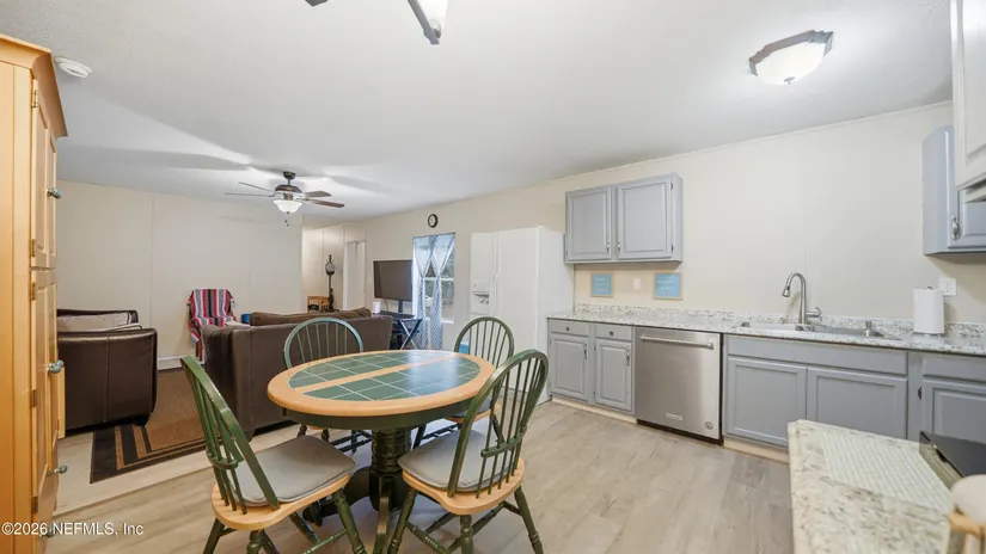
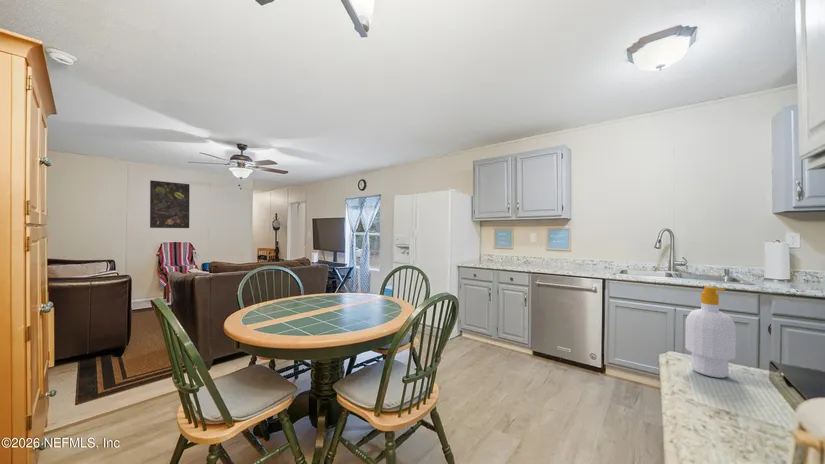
+ soap bottle (709, 329)
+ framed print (170, 205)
